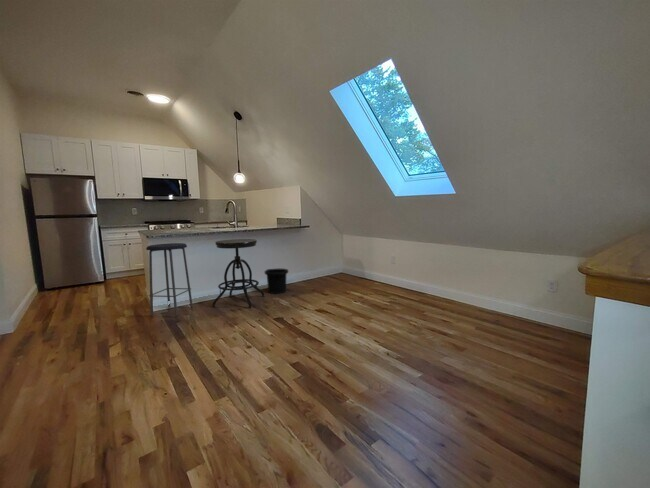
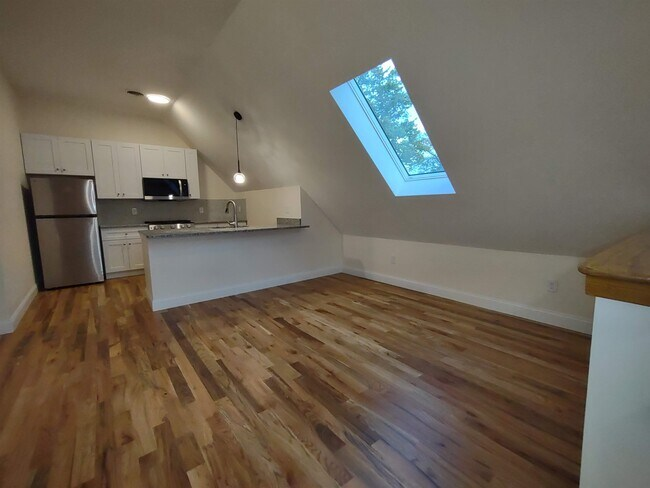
- stool (238, 268)
- bar stool (168, 280)
- trash can (276, 281)
